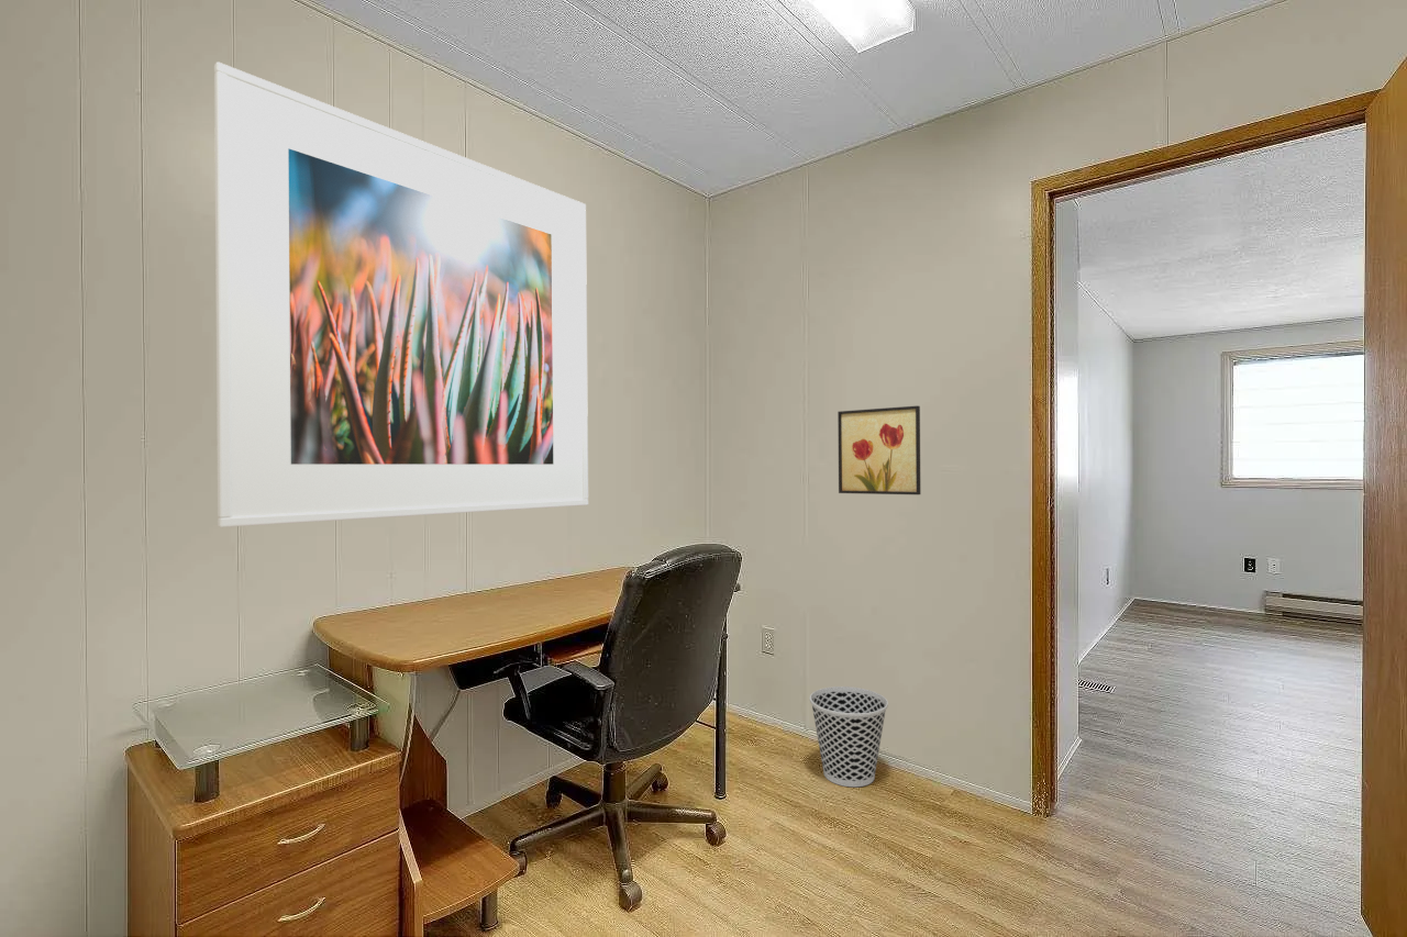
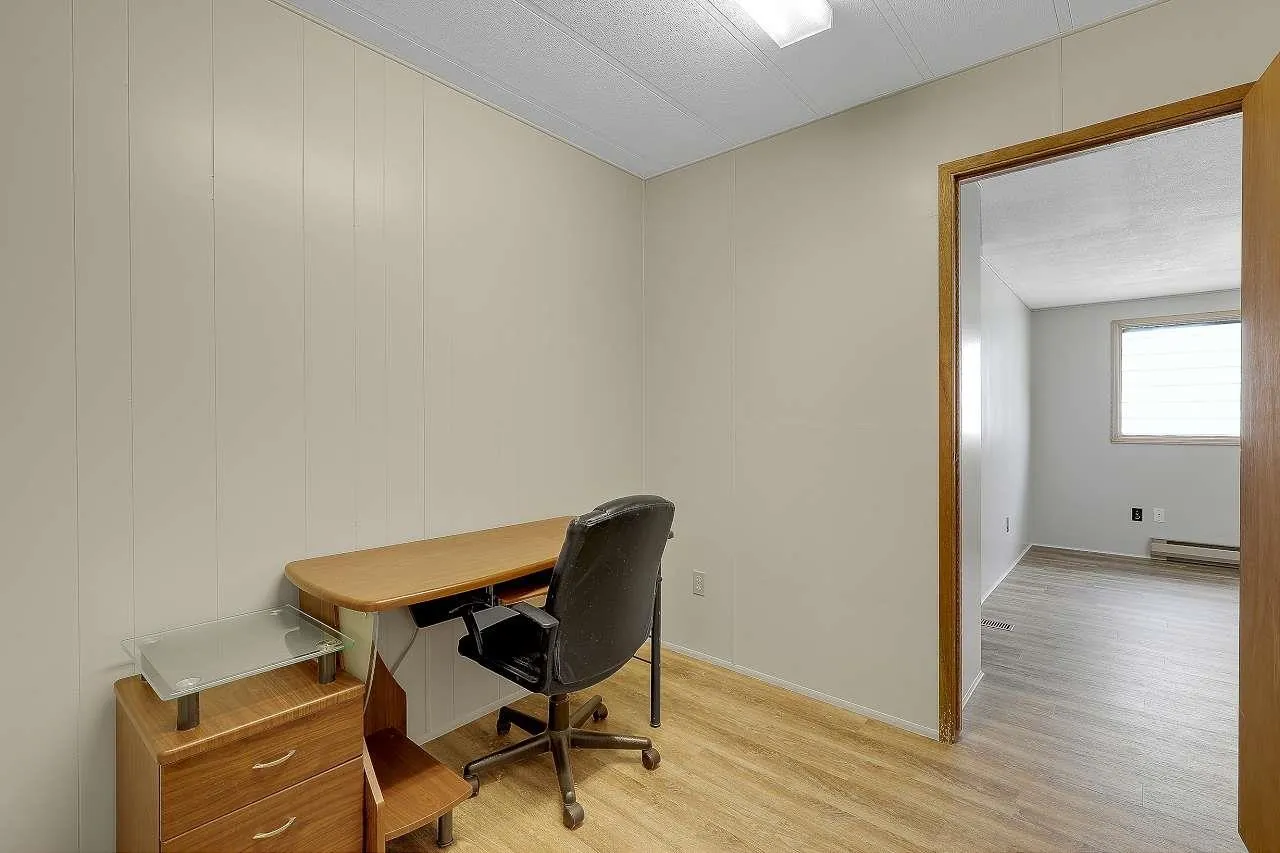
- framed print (441, 331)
- wastebasket (849, 736)
- wall art (878, 450)
